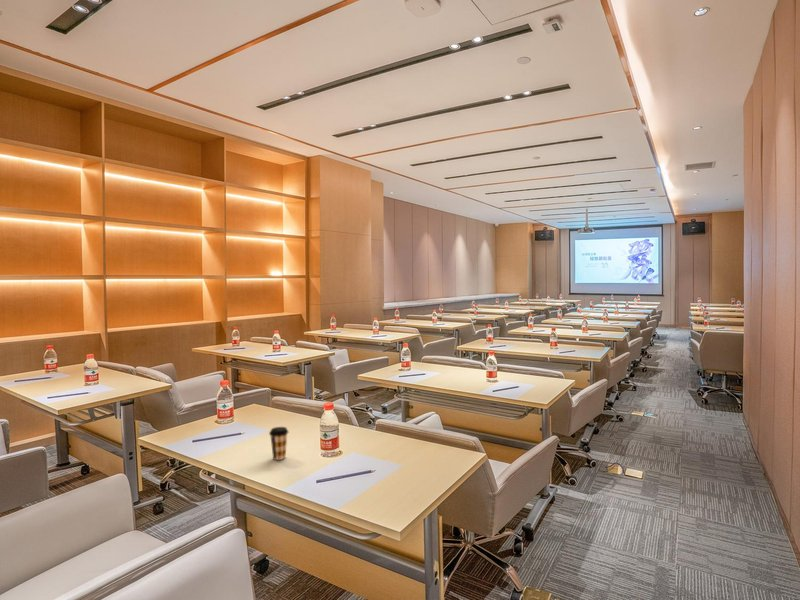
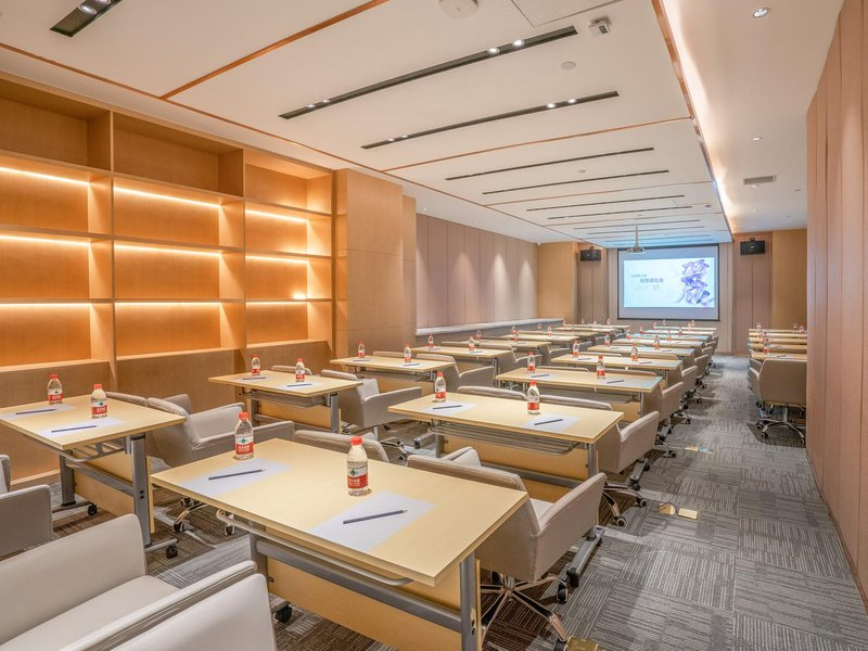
- coffee cup (279, 443)
